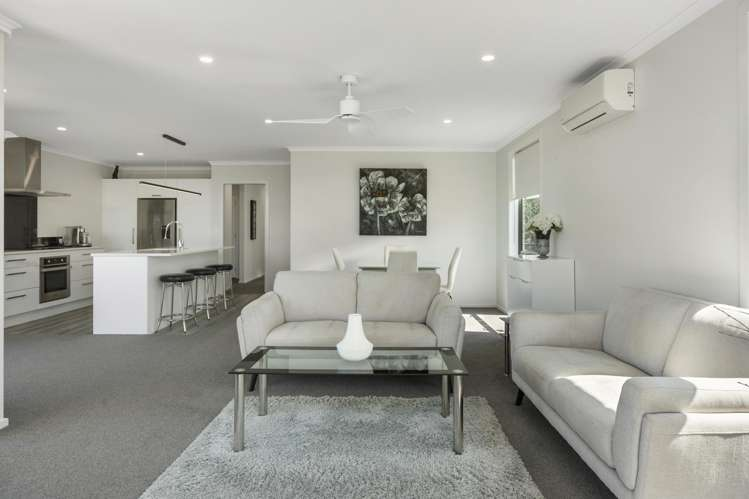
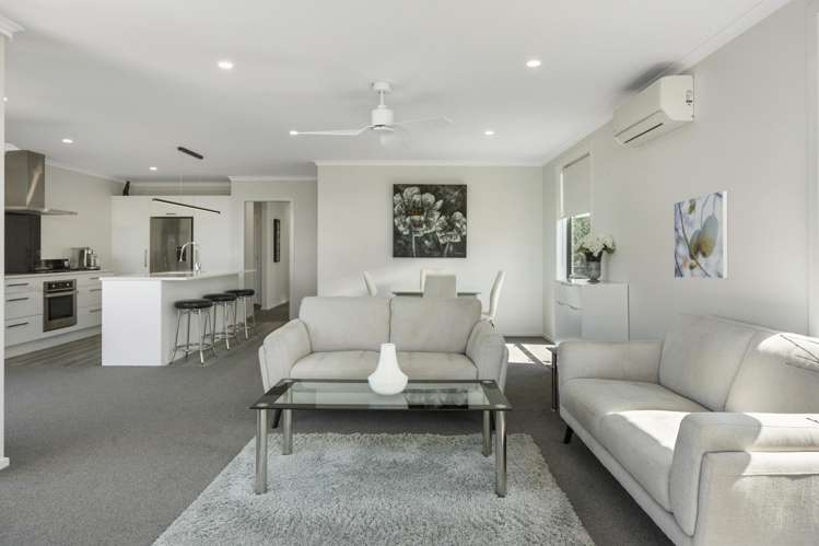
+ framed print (699, 237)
